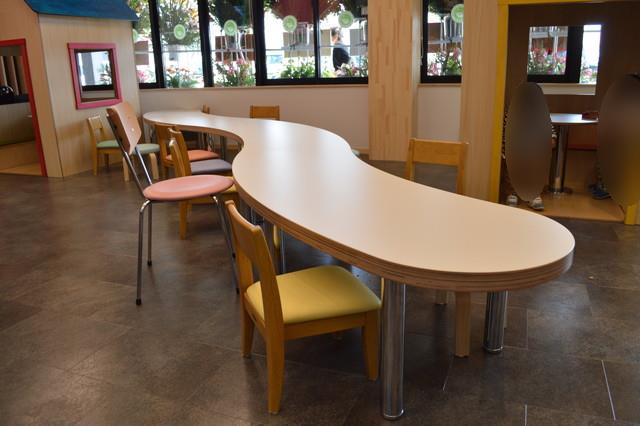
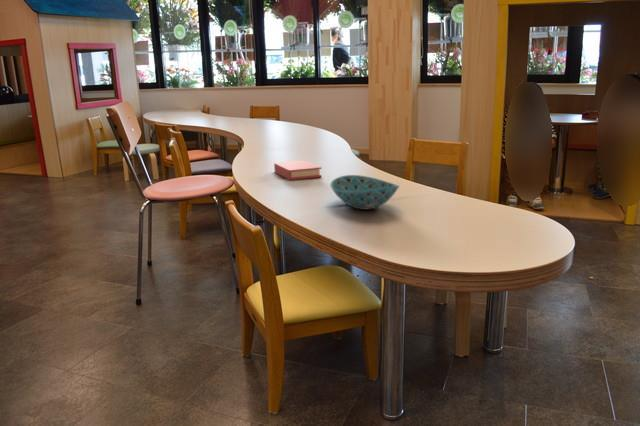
+ book (297, 169)
+ bowl (364, 193)
